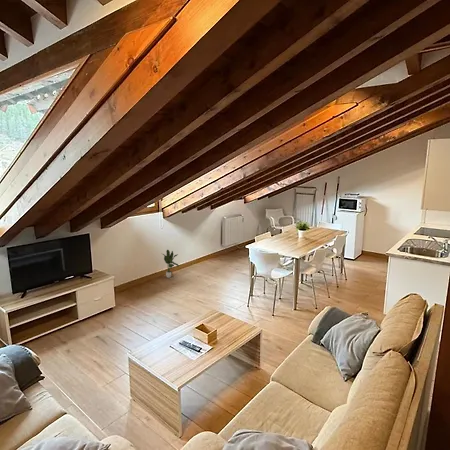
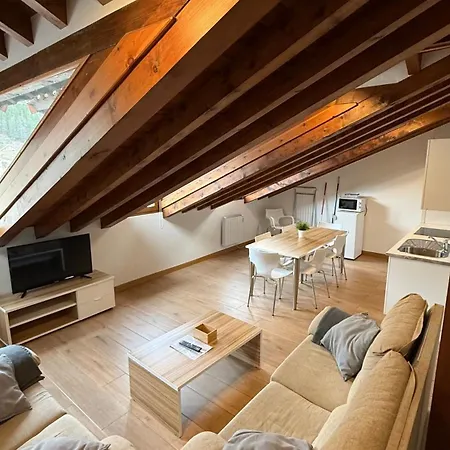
- potted plant (170, 264)
